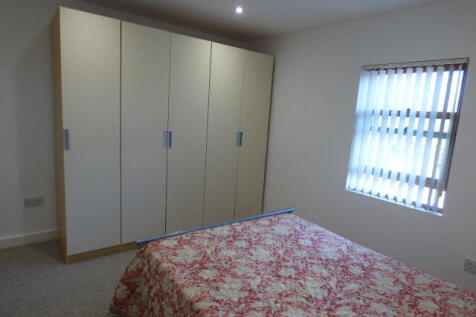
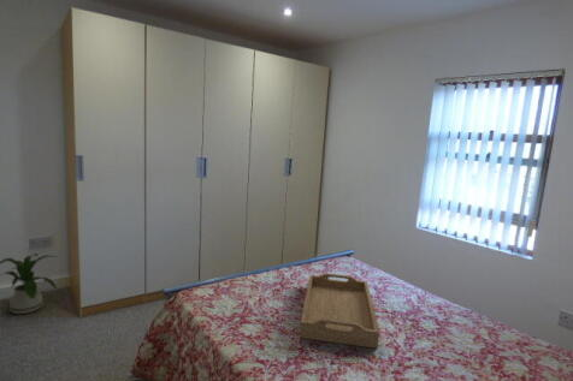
+ serving tray (338, 303)
+ house plant (26, 276)
